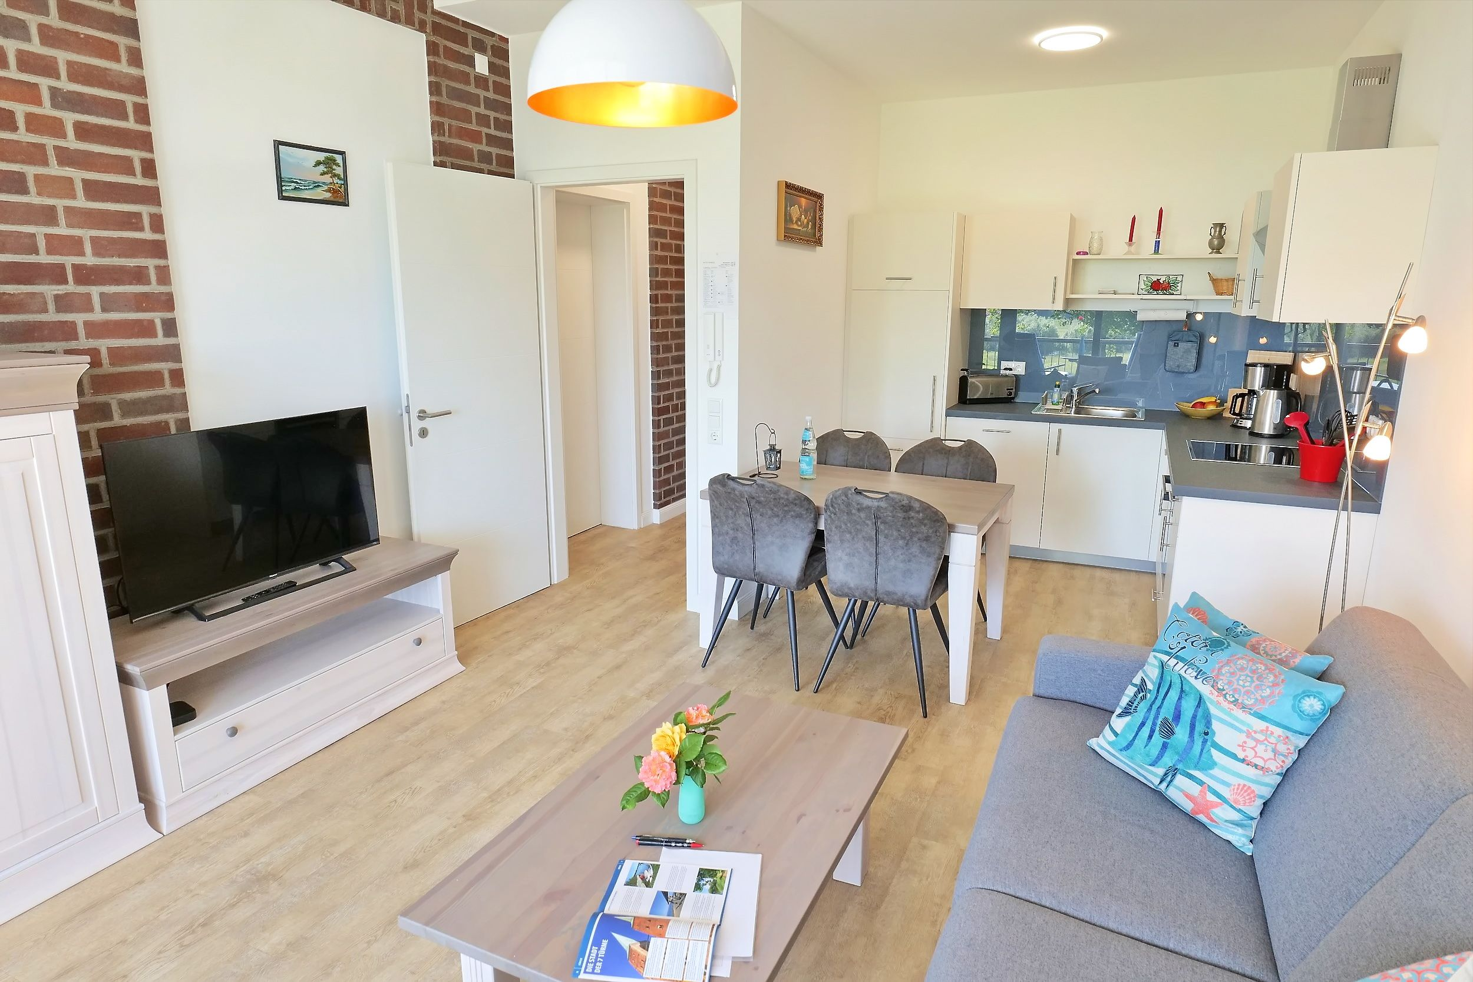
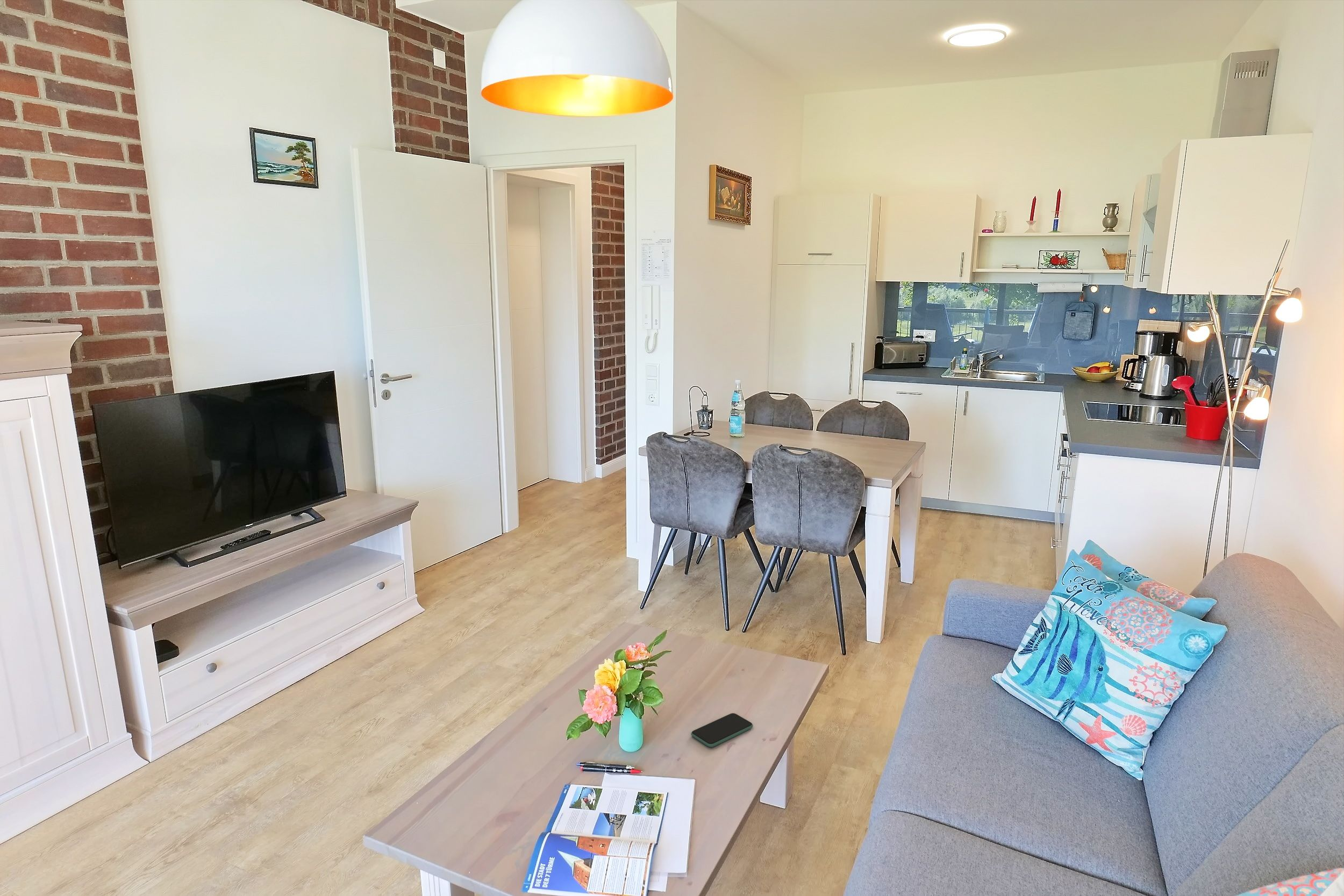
+ smartphone (722, 729)
